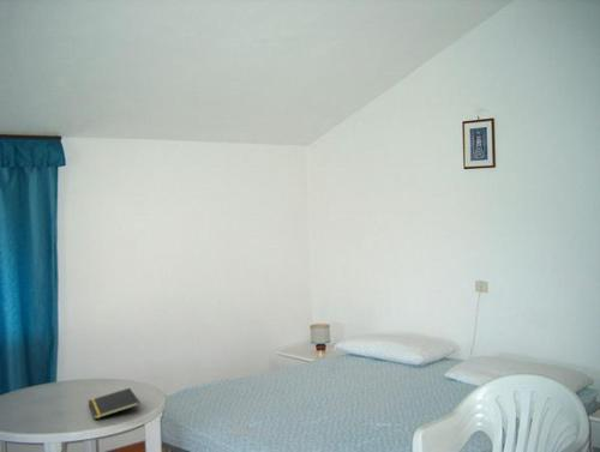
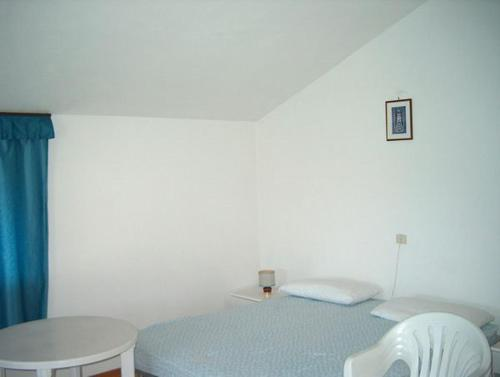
- notepad (113, 402)
